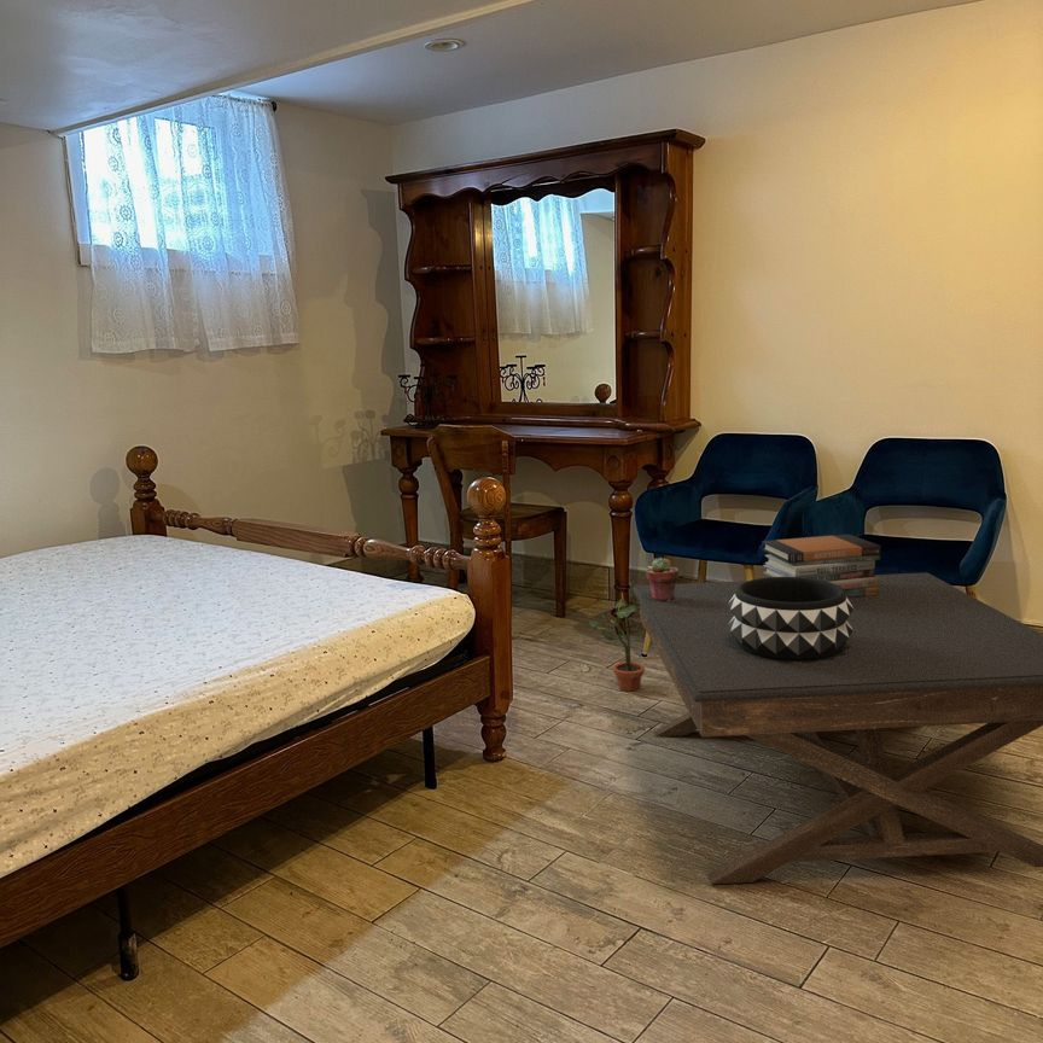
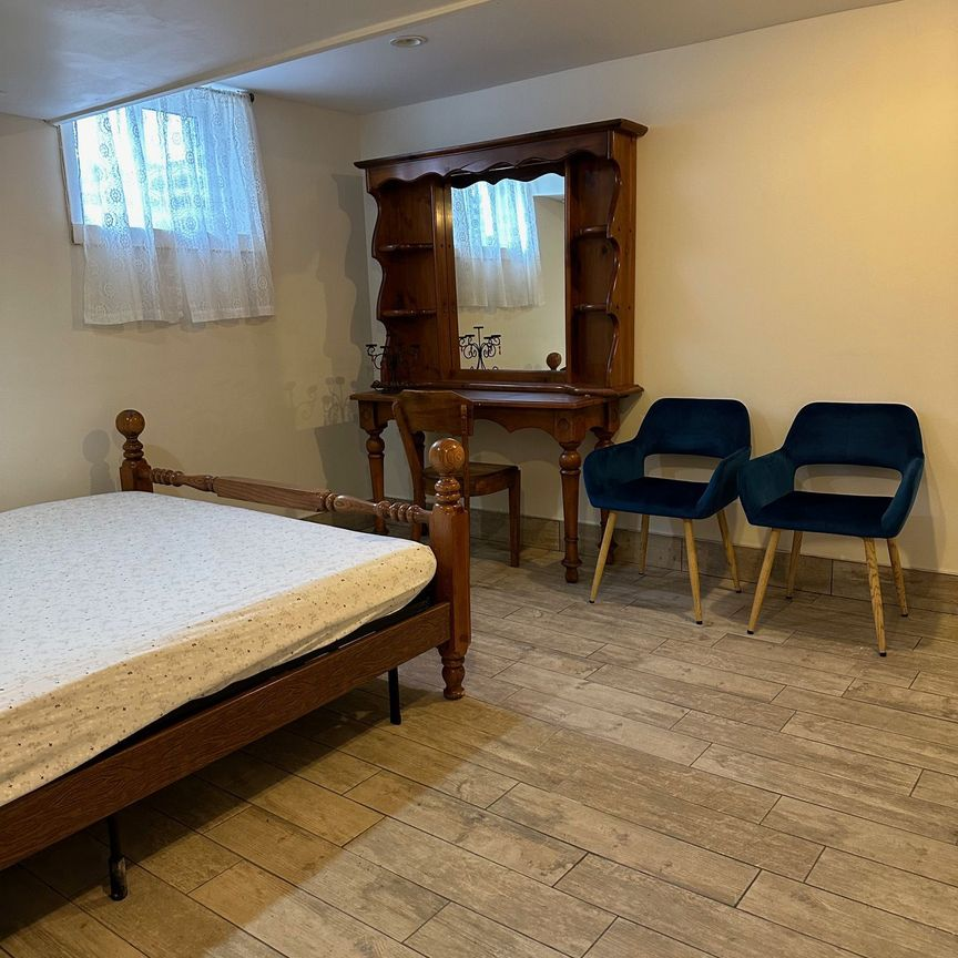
- book stack (820, 566)
- potted plant (628, 641)
- potted succulent (662, 577)
- coffee table (832, 706)
- decorative bowl (789, 616)
